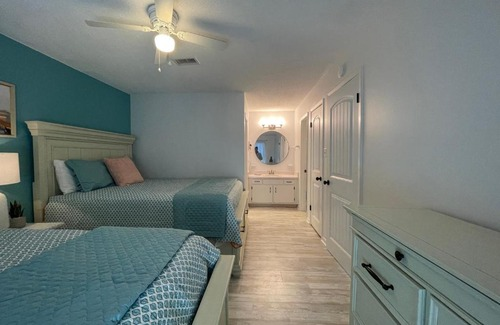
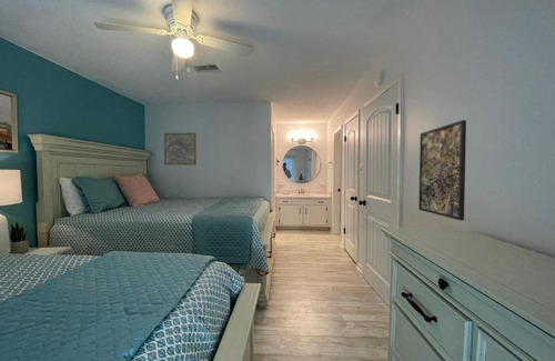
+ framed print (438, 171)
+ wall art (180, 149)
